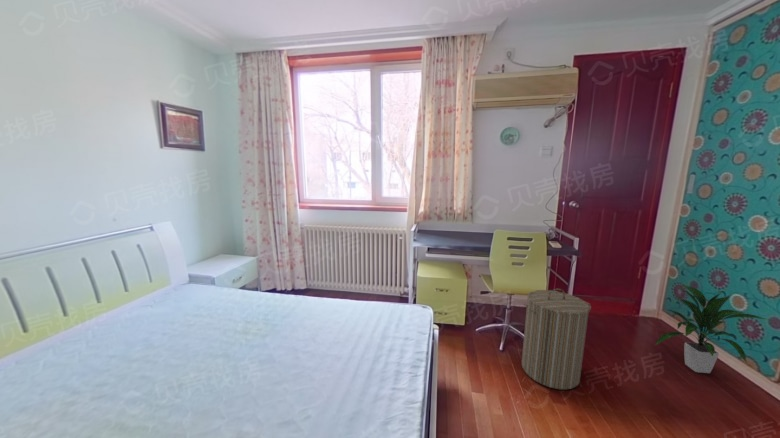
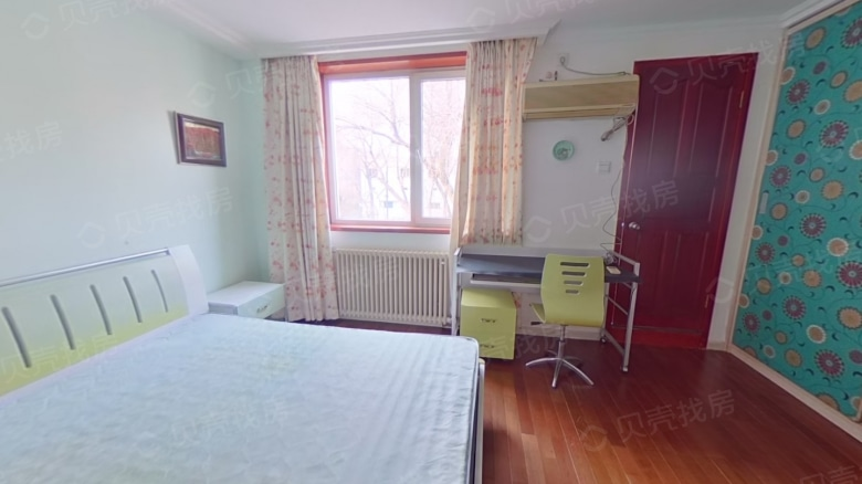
- laundry hamper (554, 331)
- indoor plant (700, 327)
